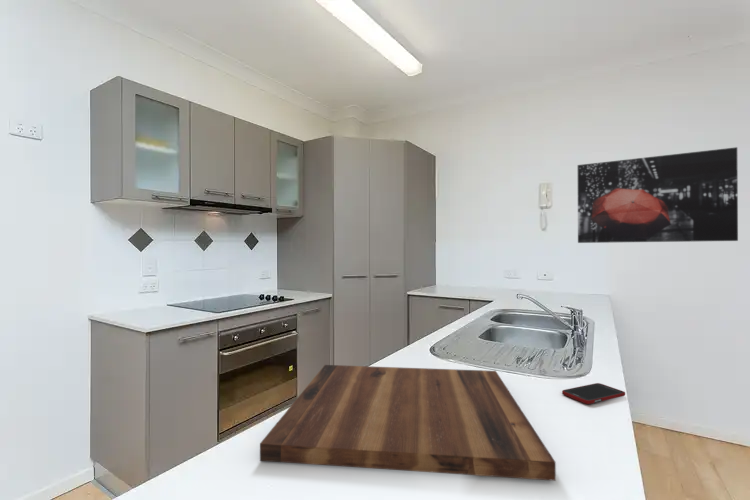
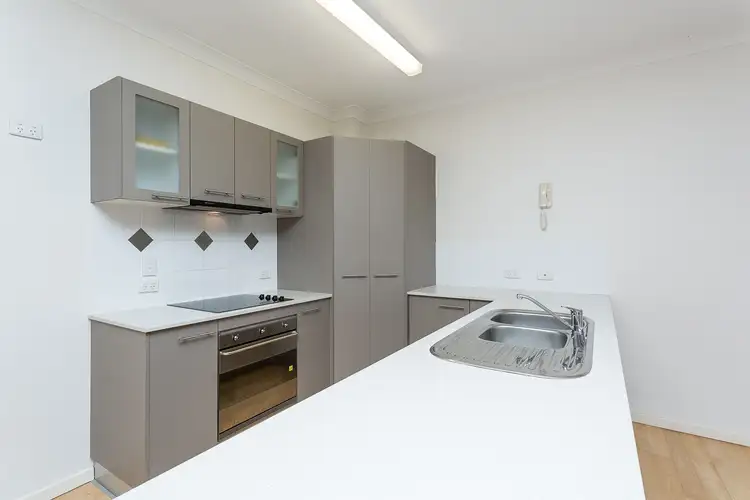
- cell phone (593, 393)
- cutting board (405, 405)
- wall art (650, 199)
